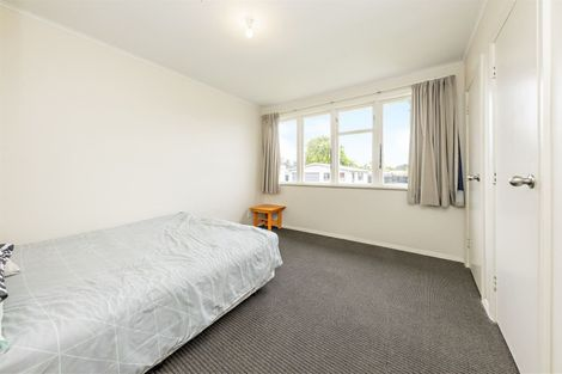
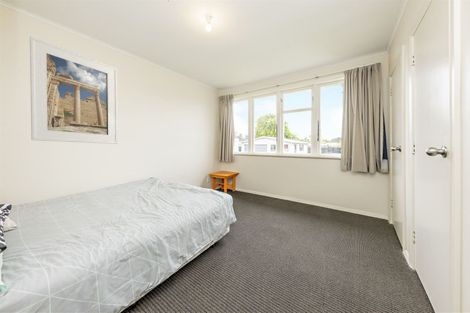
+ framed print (80, 98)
